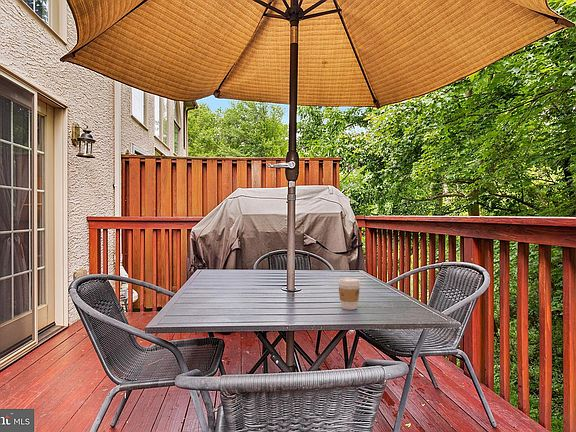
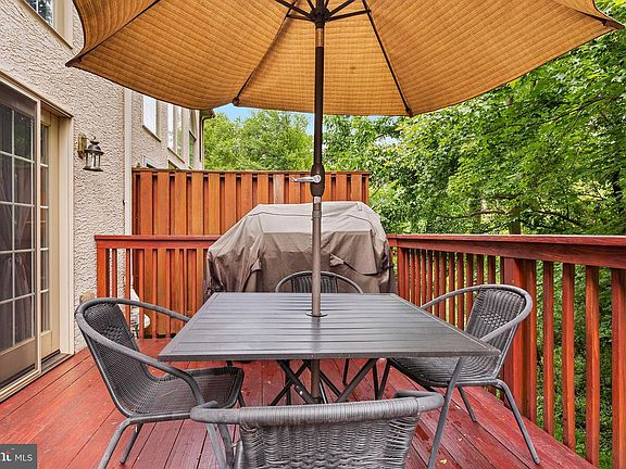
- coffee cup (349, 293)
